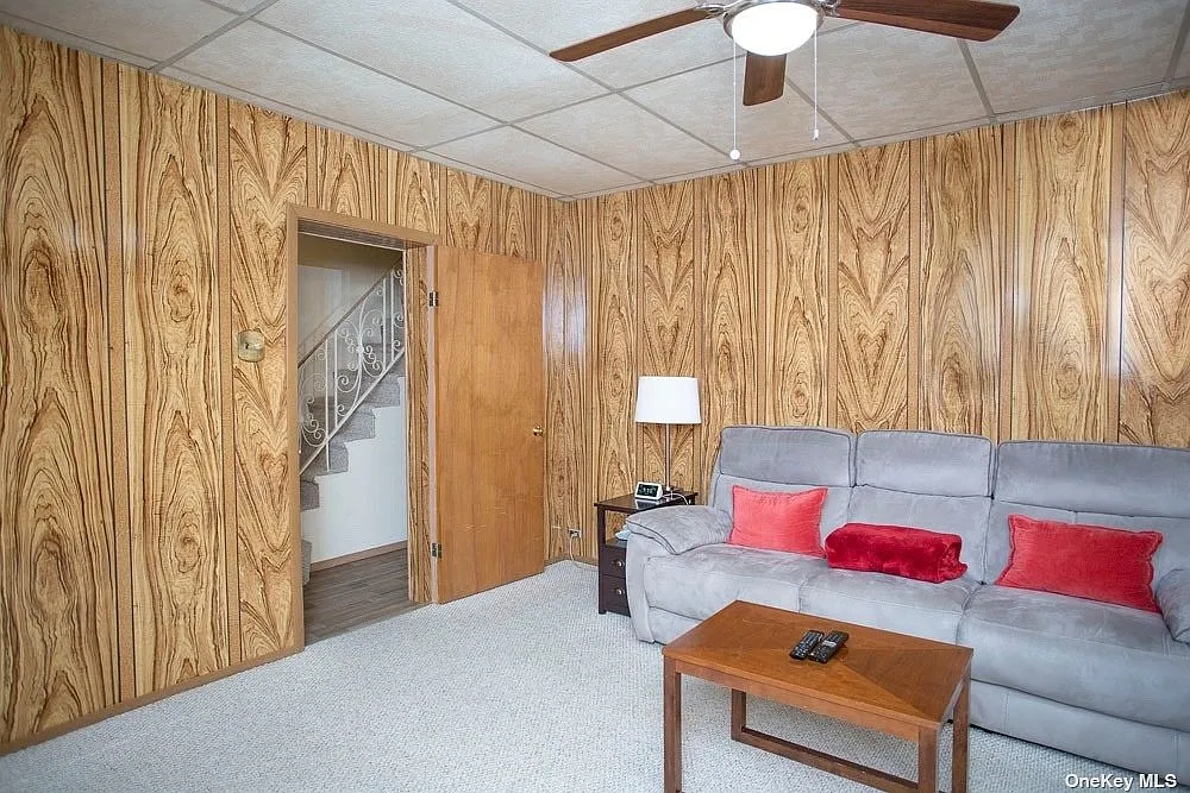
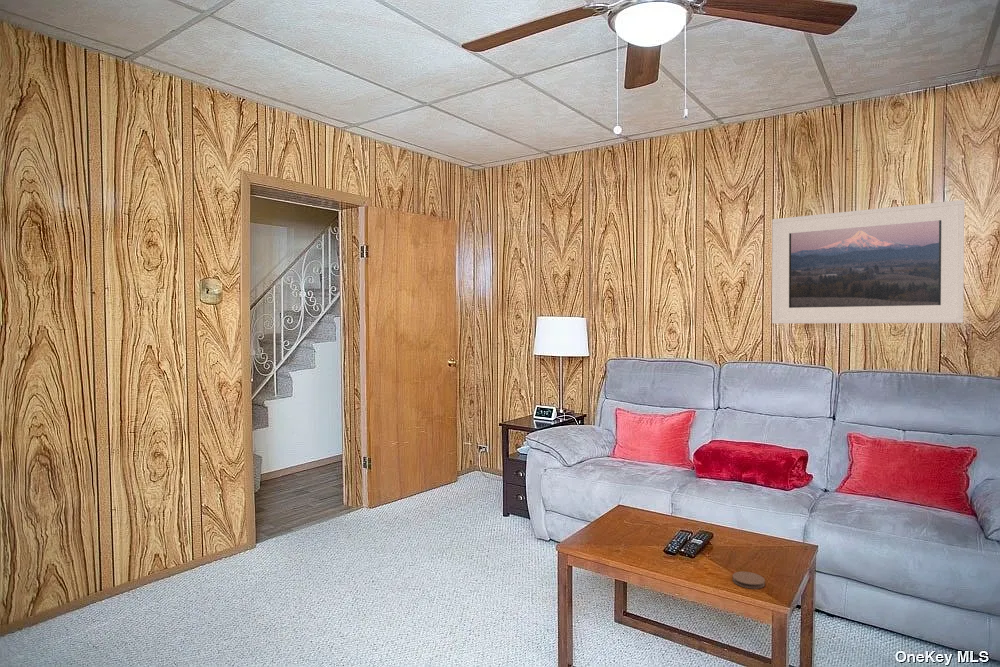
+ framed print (860, 266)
+ coaster (748, 579)
